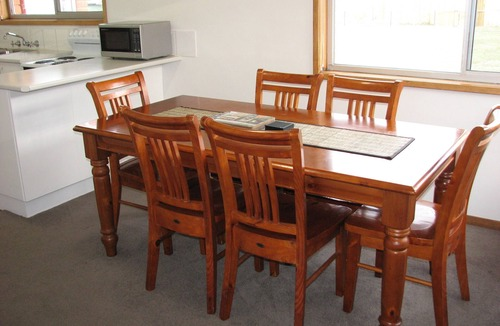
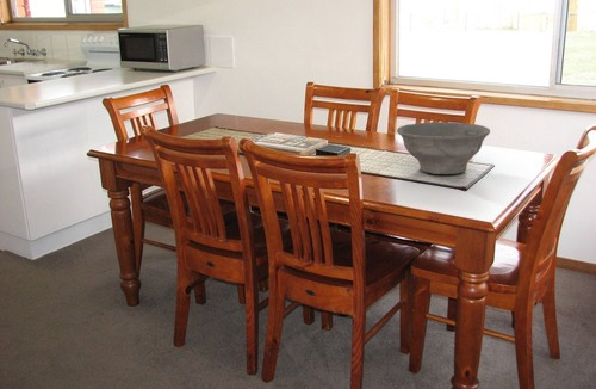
+ bowl (442, 149)
